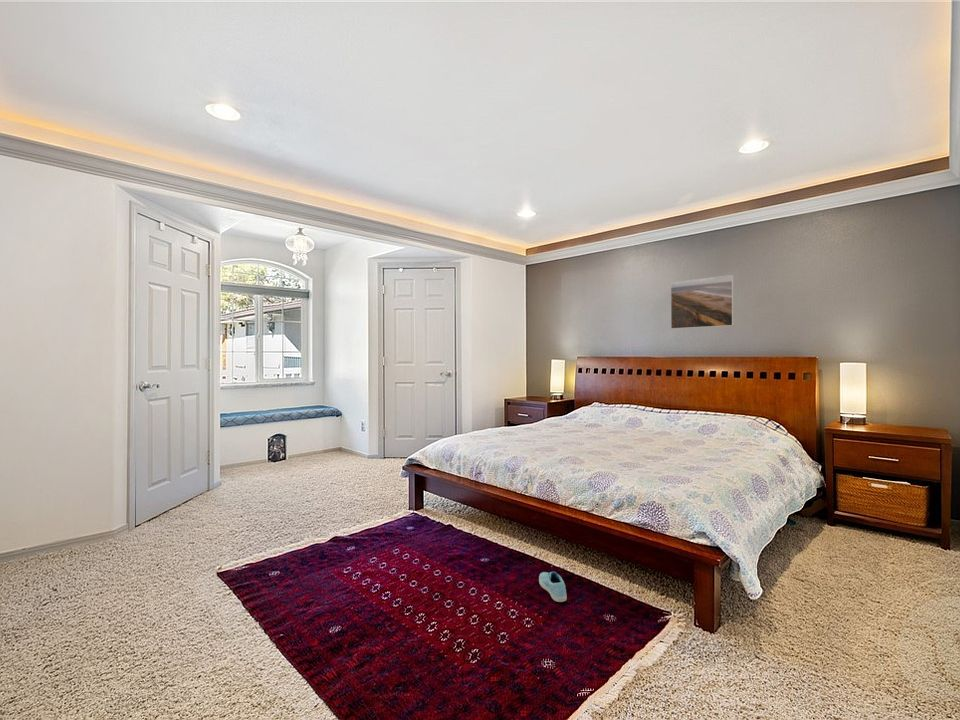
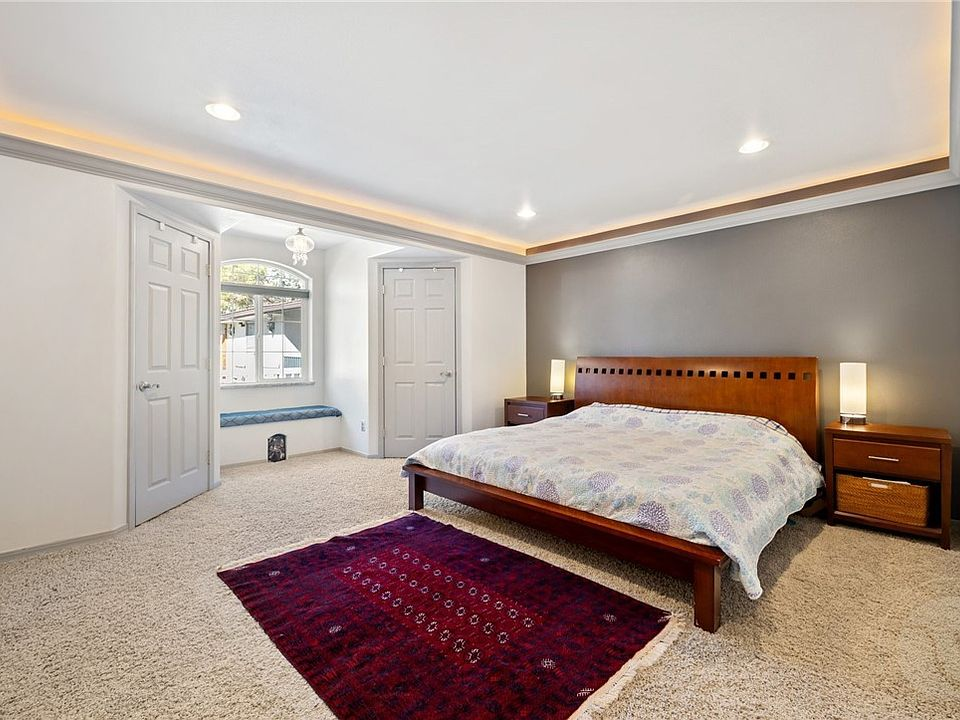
- sneaker (553, 579)
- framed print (700, 303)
